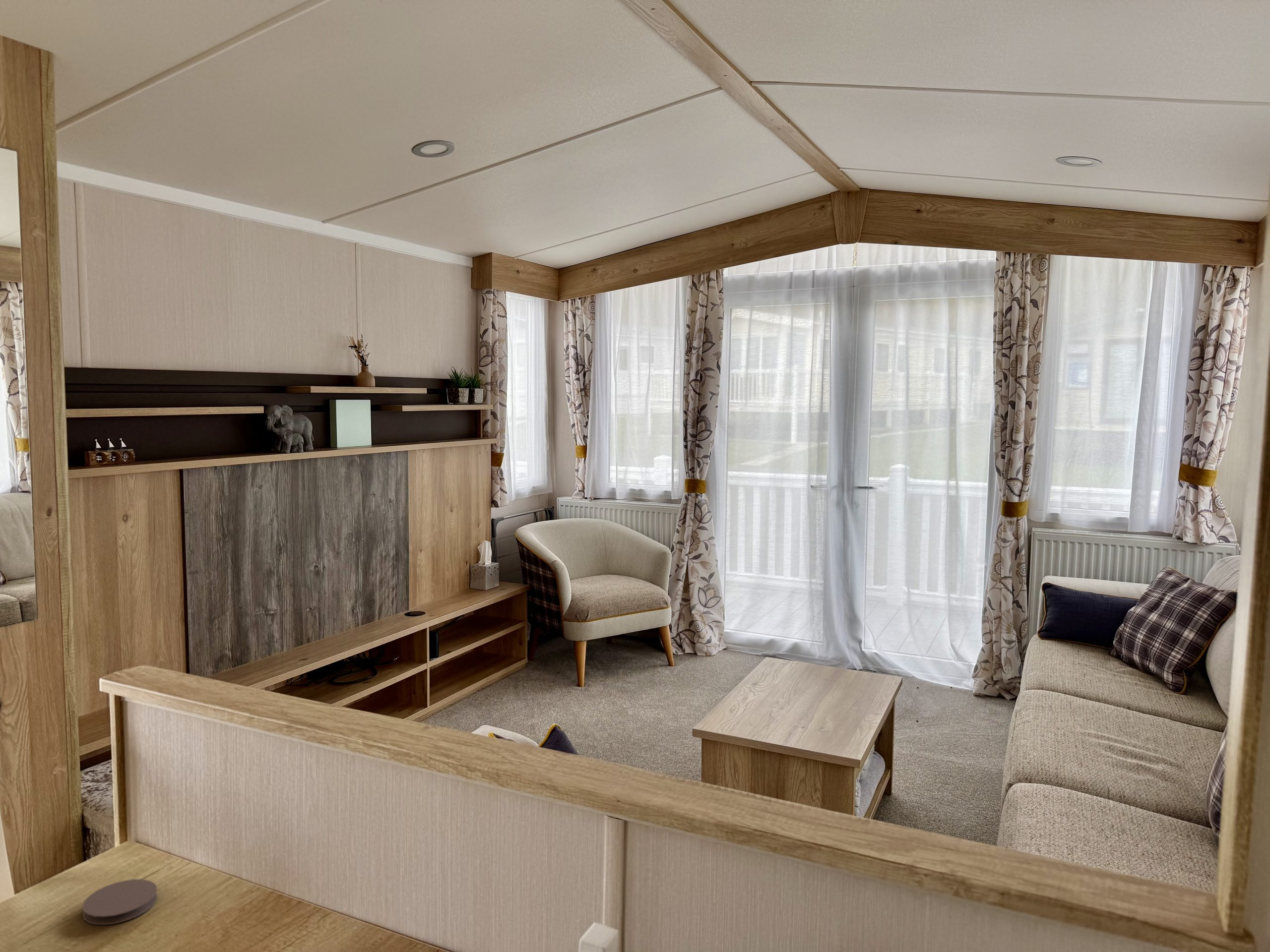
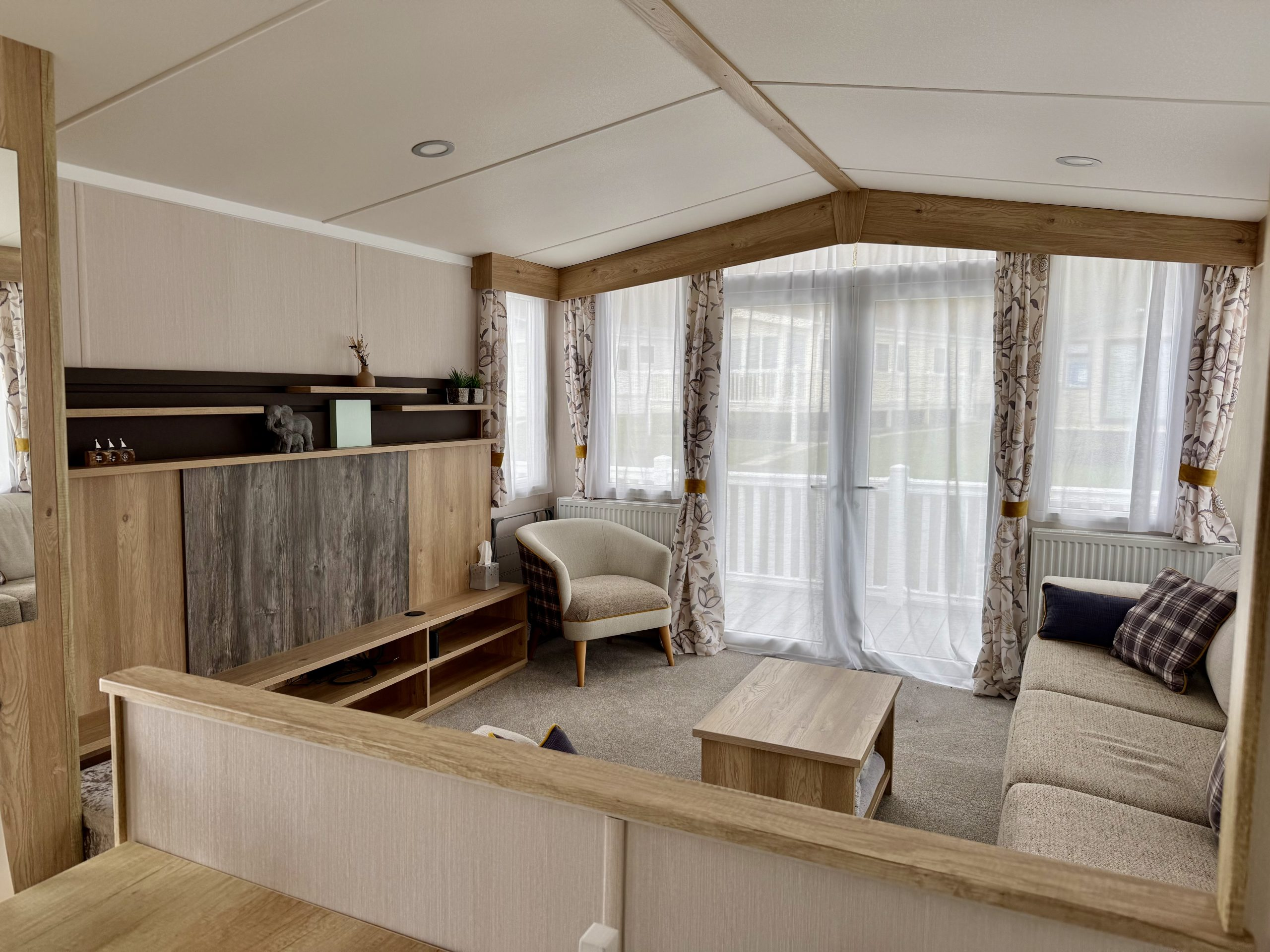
- coaster (121, 901)
